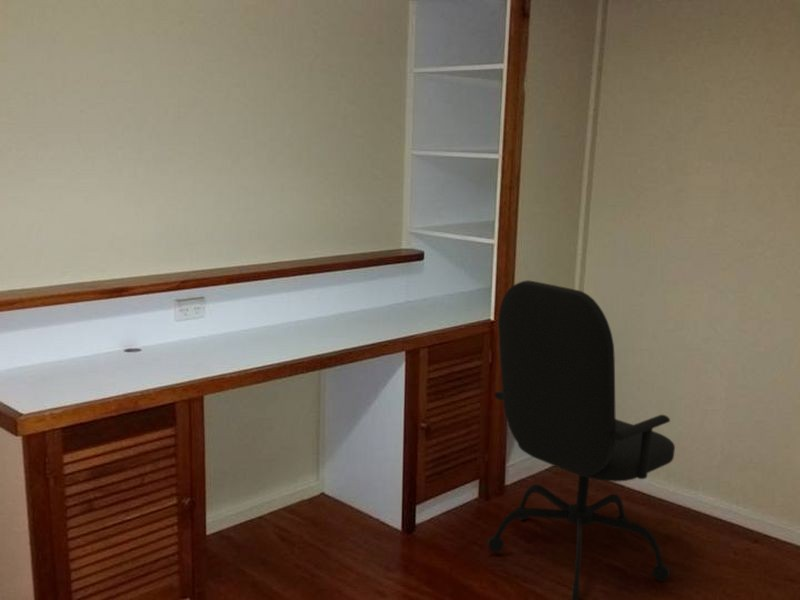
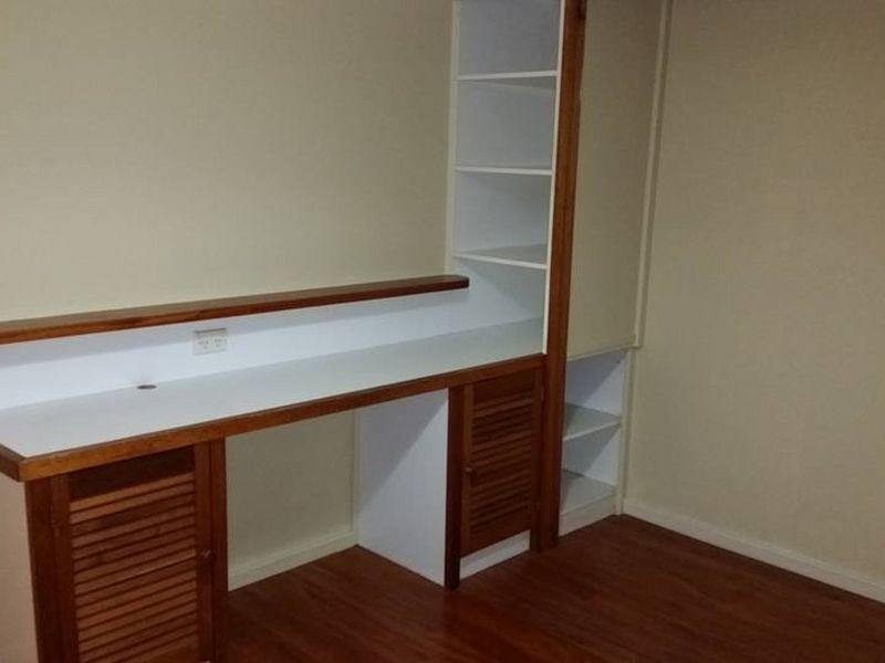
- office chair (584, 419)
